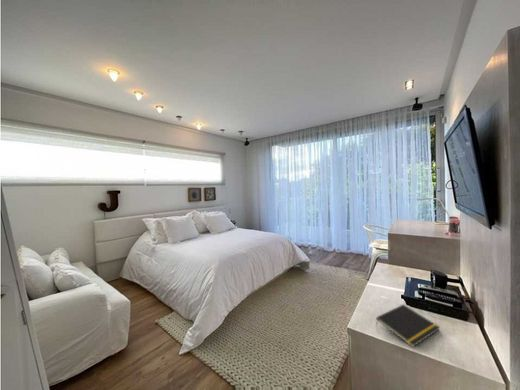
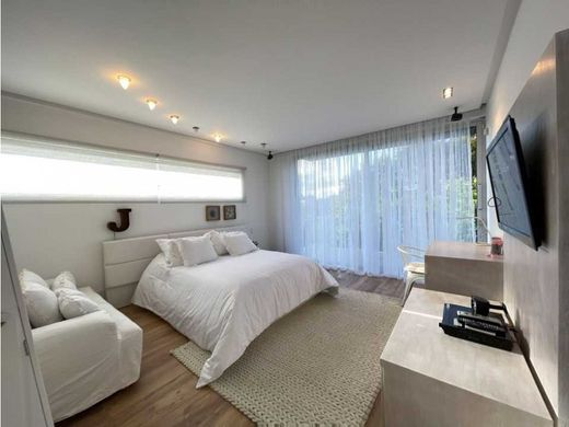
- notepad (407, 323)
